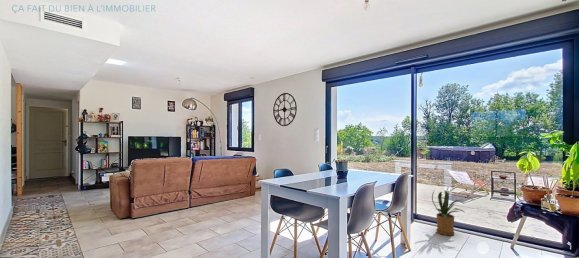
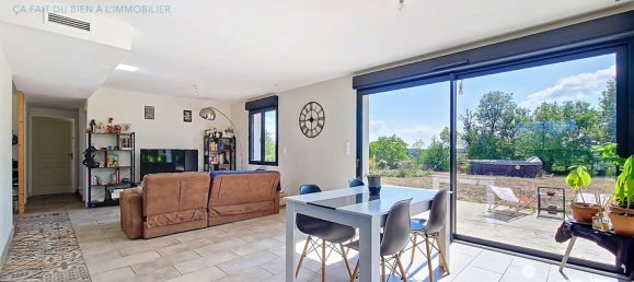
- house plant (448, 210)
